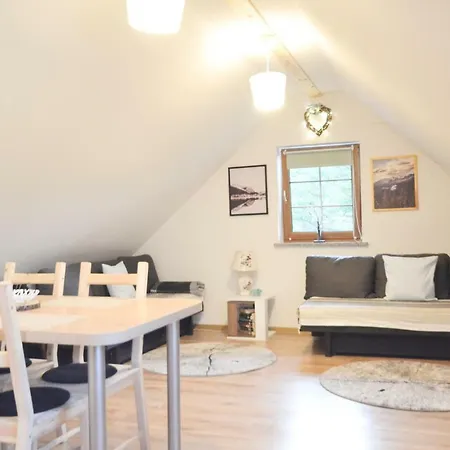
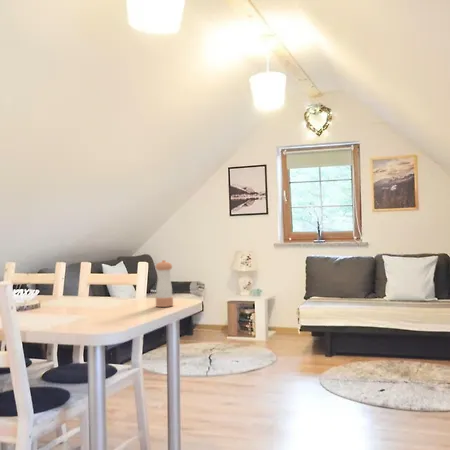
+ pepper shaker (164, 282)
